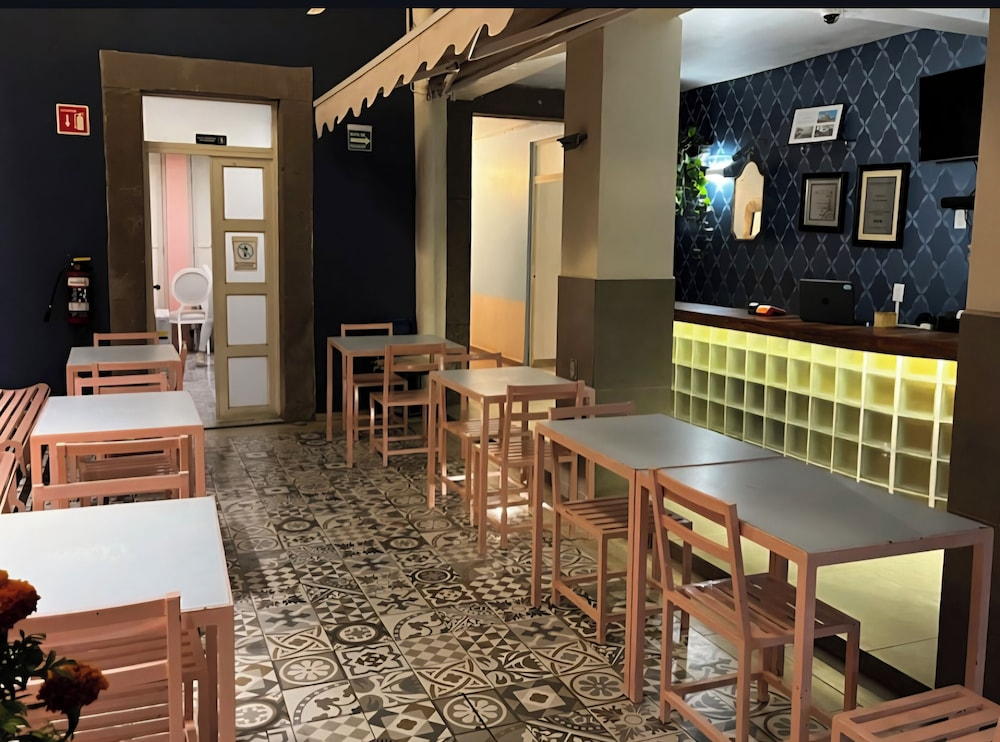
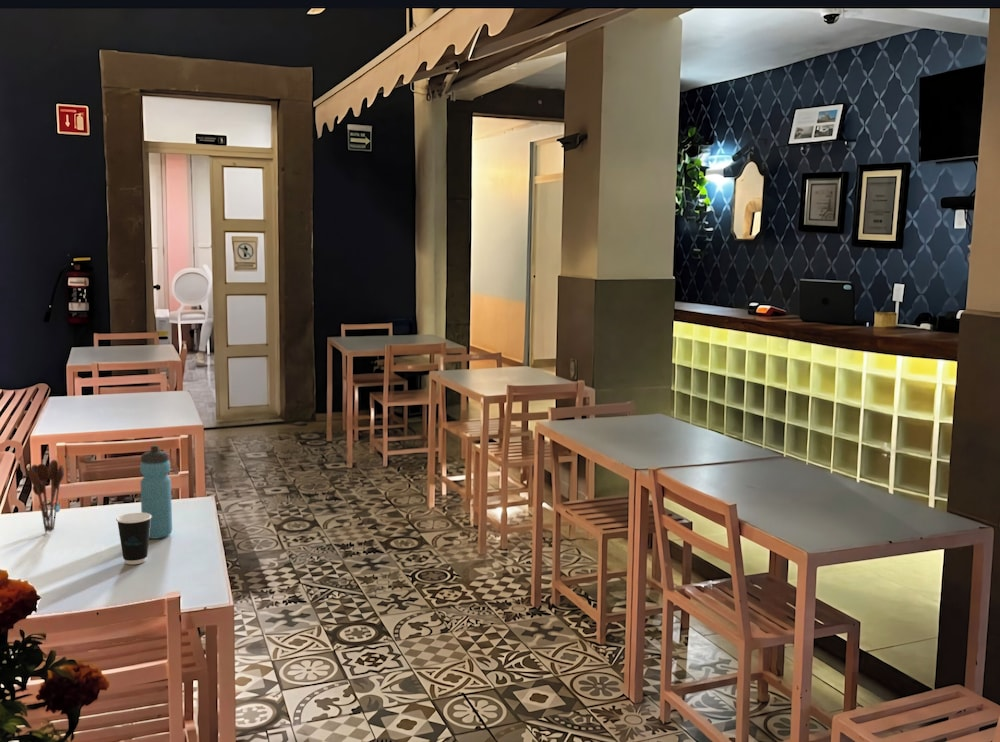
+ utensil holder (45, 495)
+ water bottle (156, 490)
+ dixie cup (134, 539)
